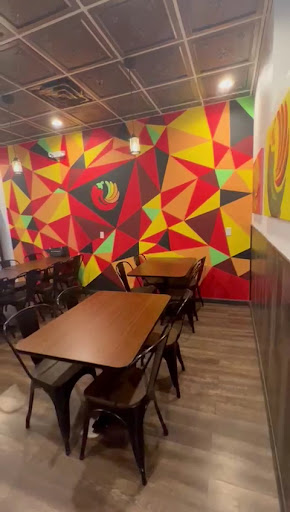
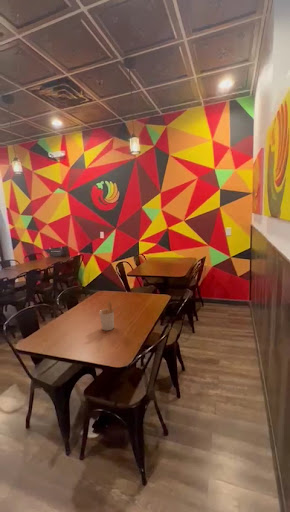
+ utensil holder (110, 315)
